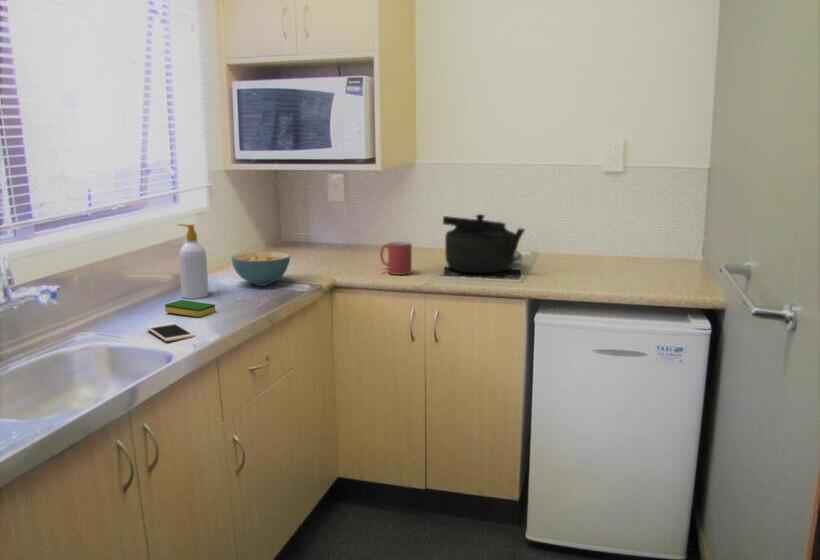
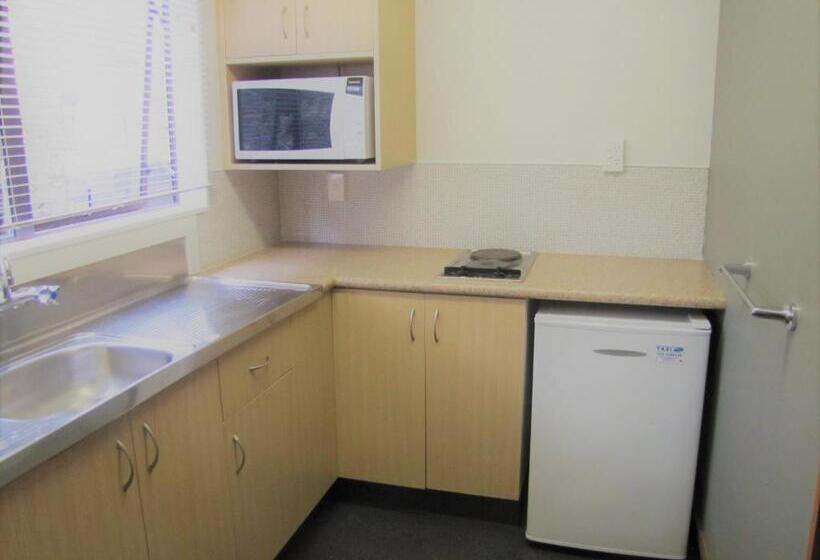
- mug (395, 257)
- dish sponge (190, 308)
- cell phone (170, 331)
- kettle (480, 241)
- cereal bowl (261, 270)
- soap bottle (192, 260)
